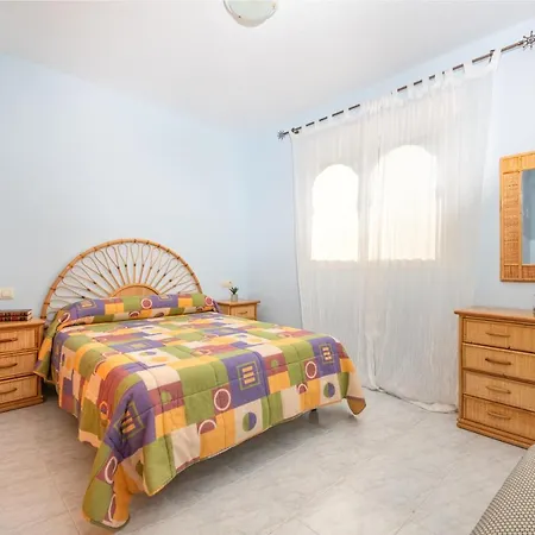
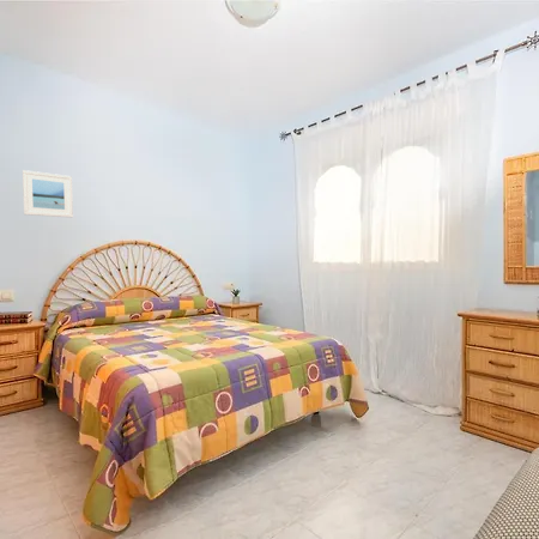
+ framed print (48, 194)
